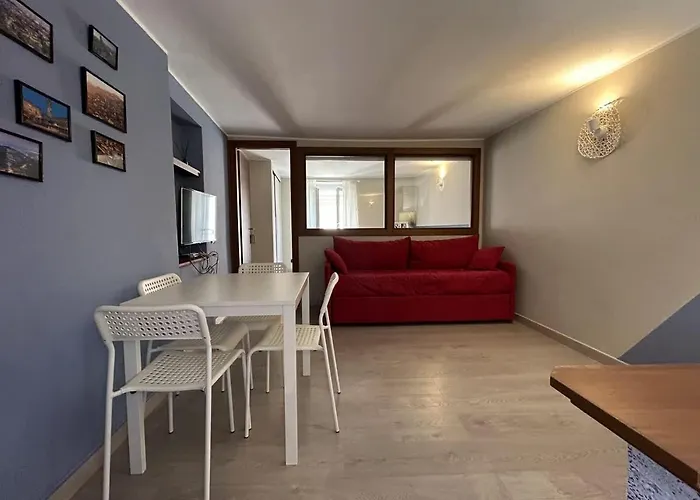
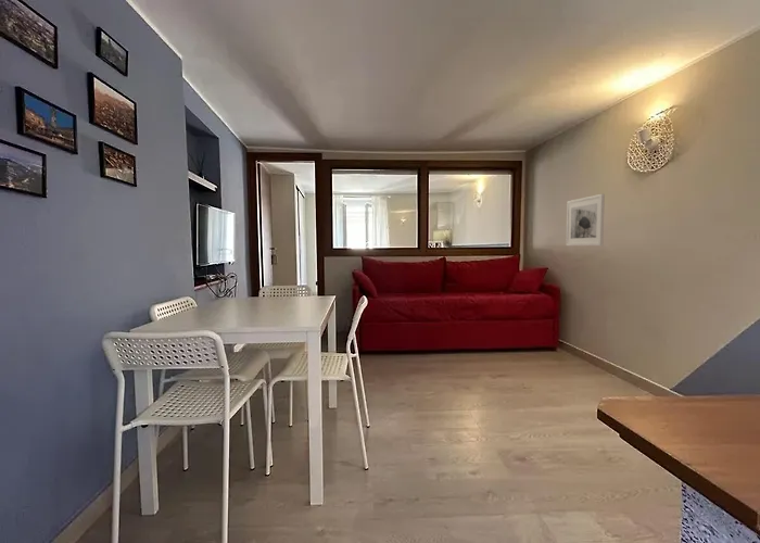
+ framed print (583, 222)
